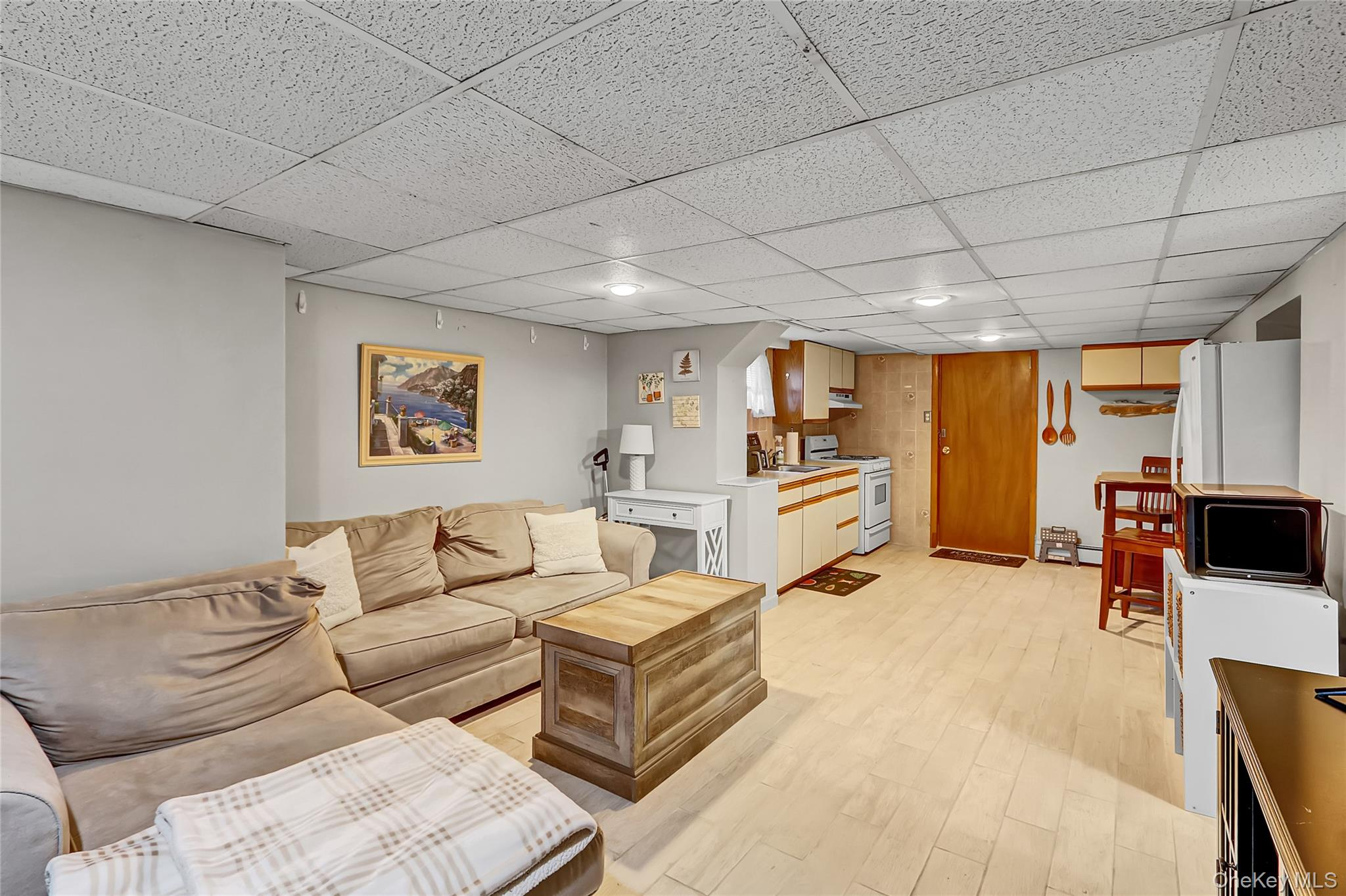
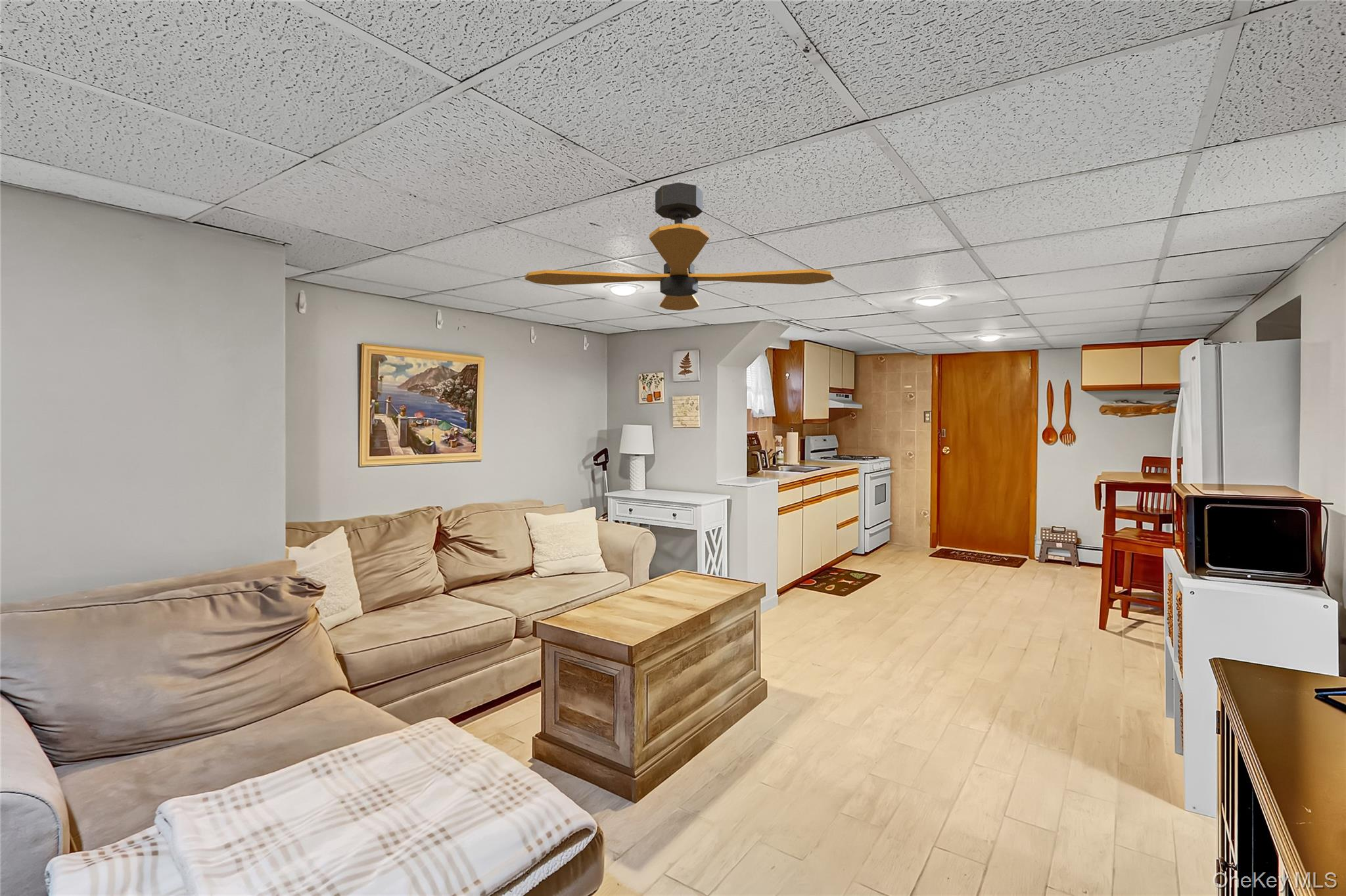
+ ceiling fan (679, 242)
